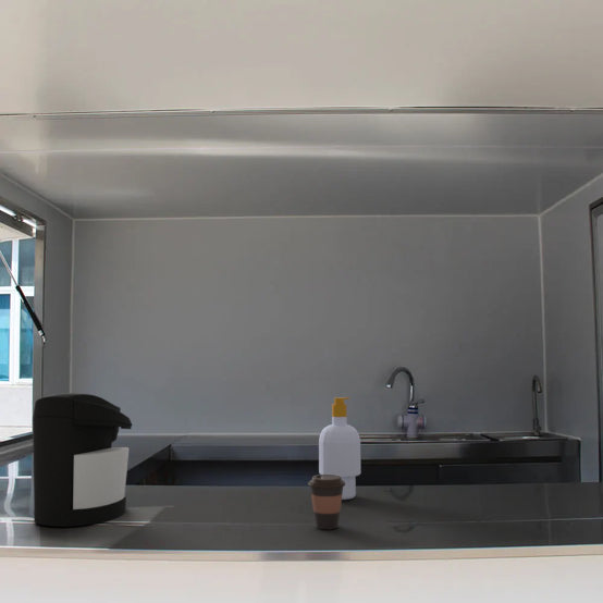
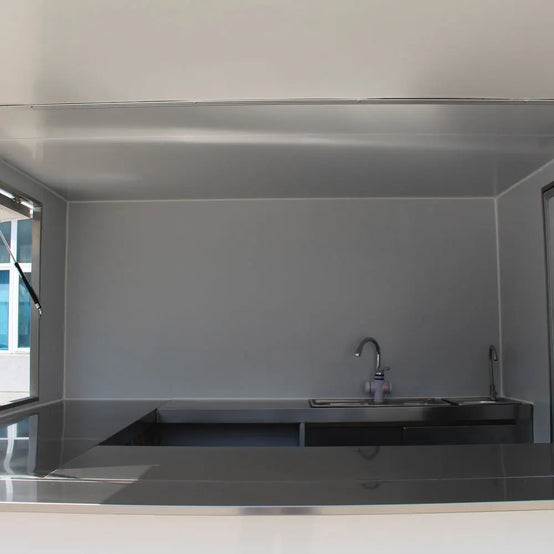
- soap bottle (340, 446)
- coffee cup (327, 502)
- coffee maker (85, 452)
